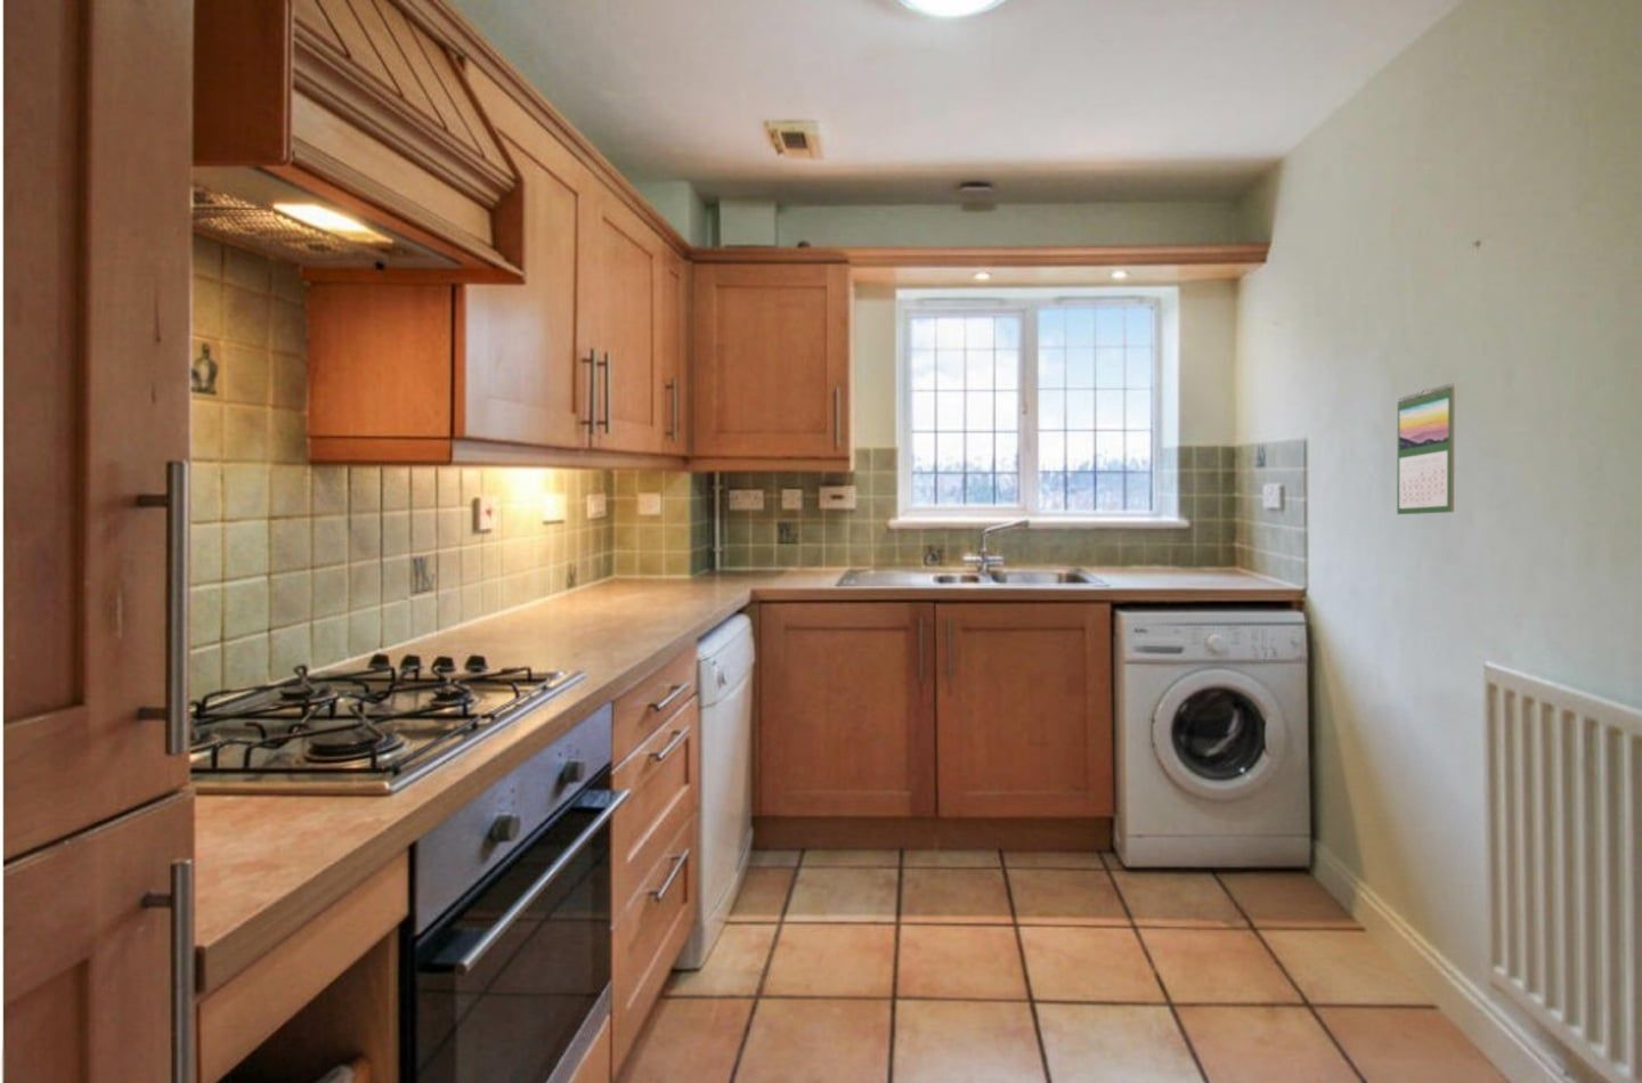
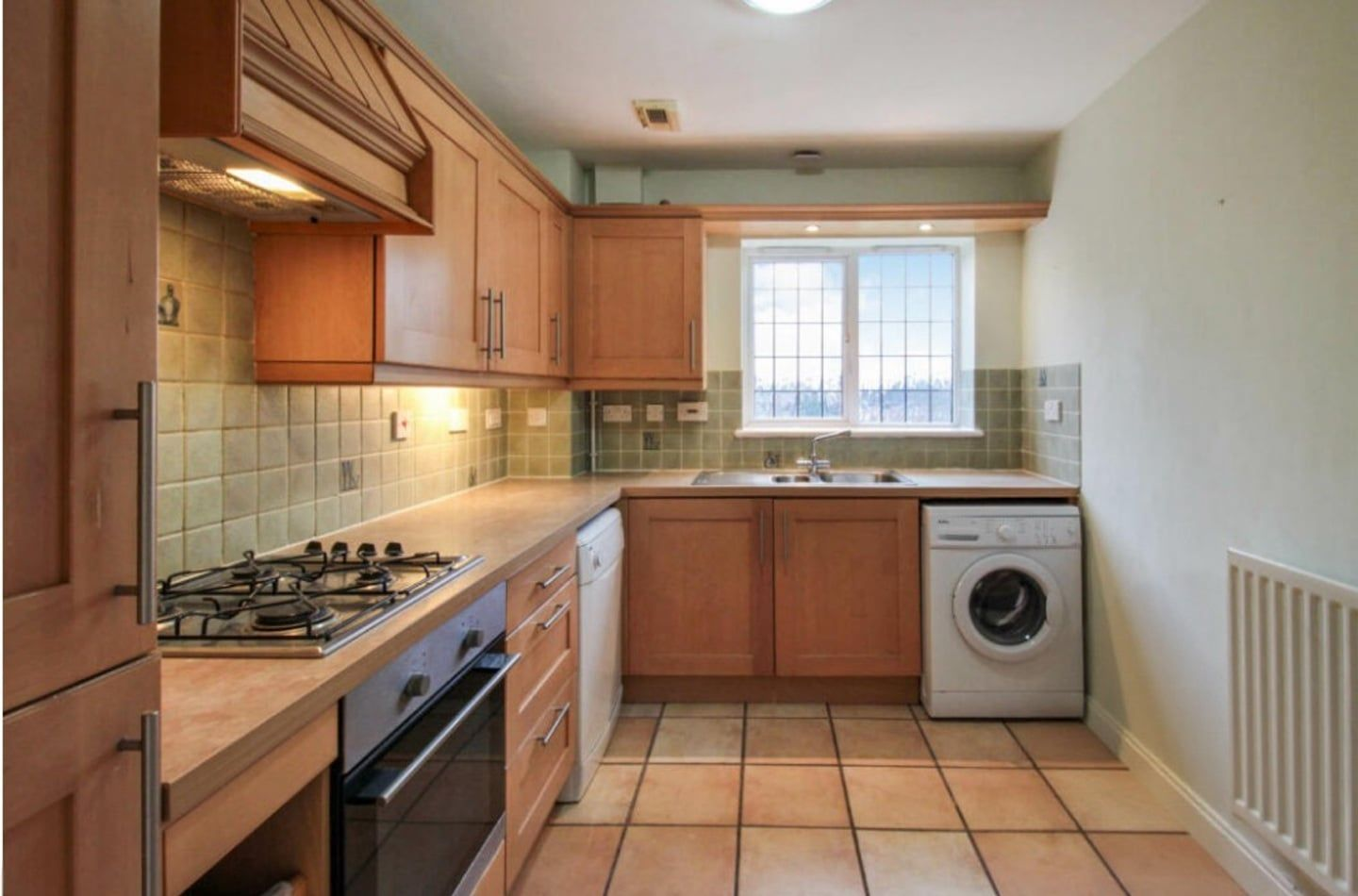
- calendar (1424, 451)
